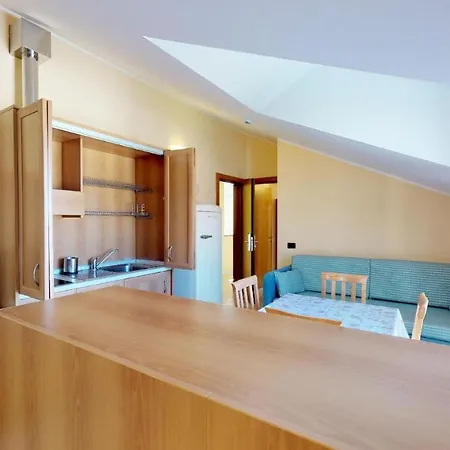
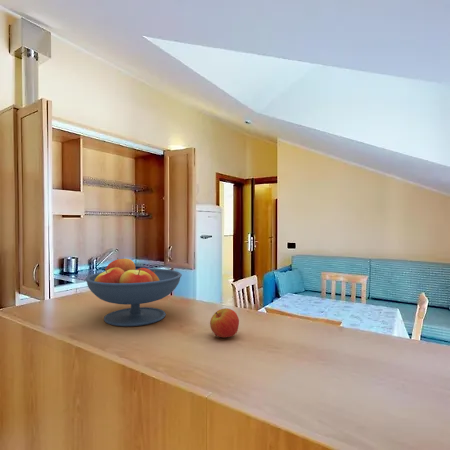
+ fruit bowl (135, 288)
+ apple (224, 322)
